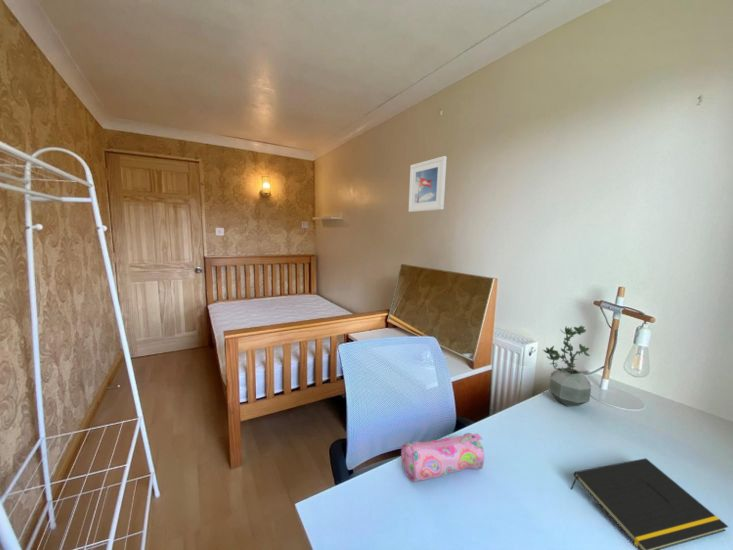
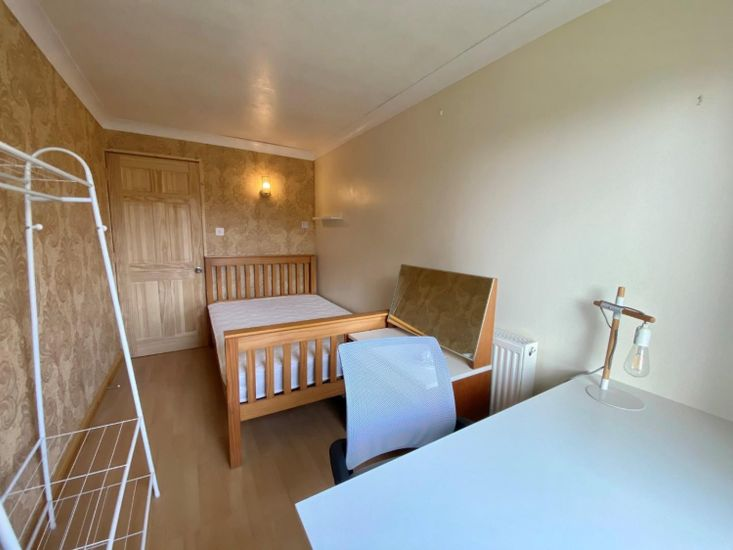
- potted plant (567, 364)
- notepad (645, 499)
- pencil case (443, 454)
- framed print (426, 186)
